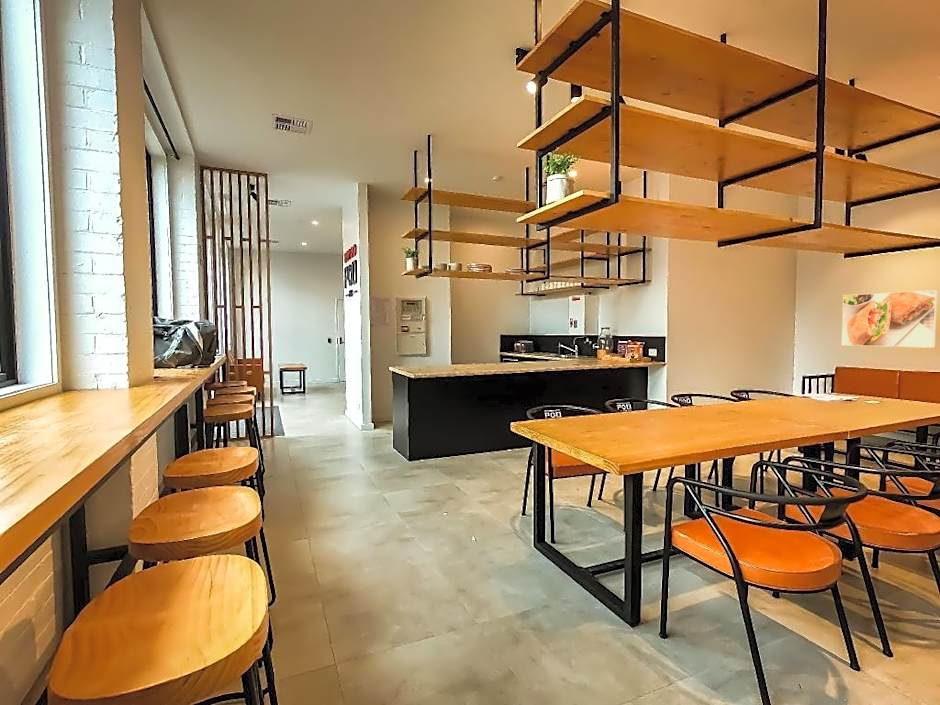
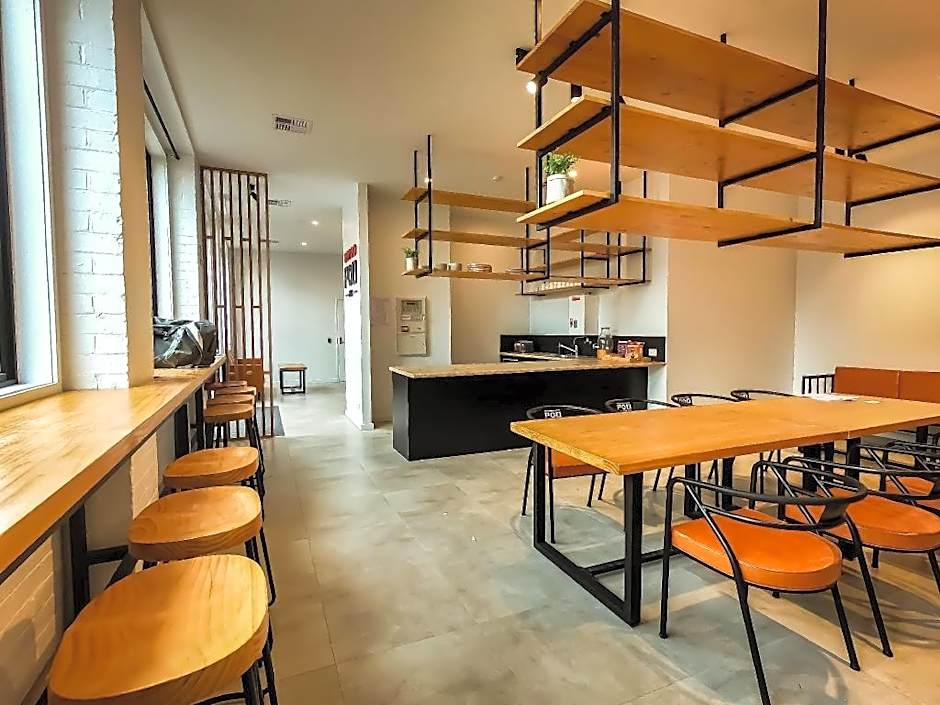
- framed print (886, 319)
